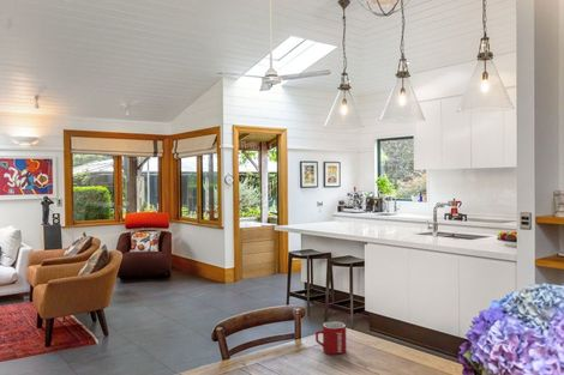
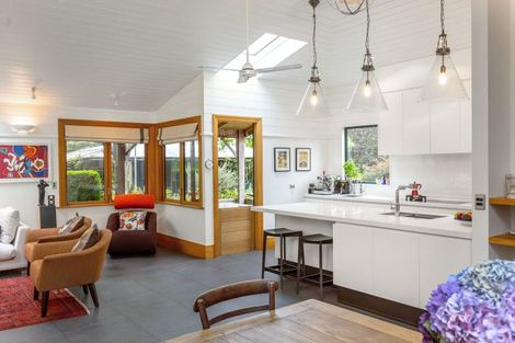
- mug (330, 338)
